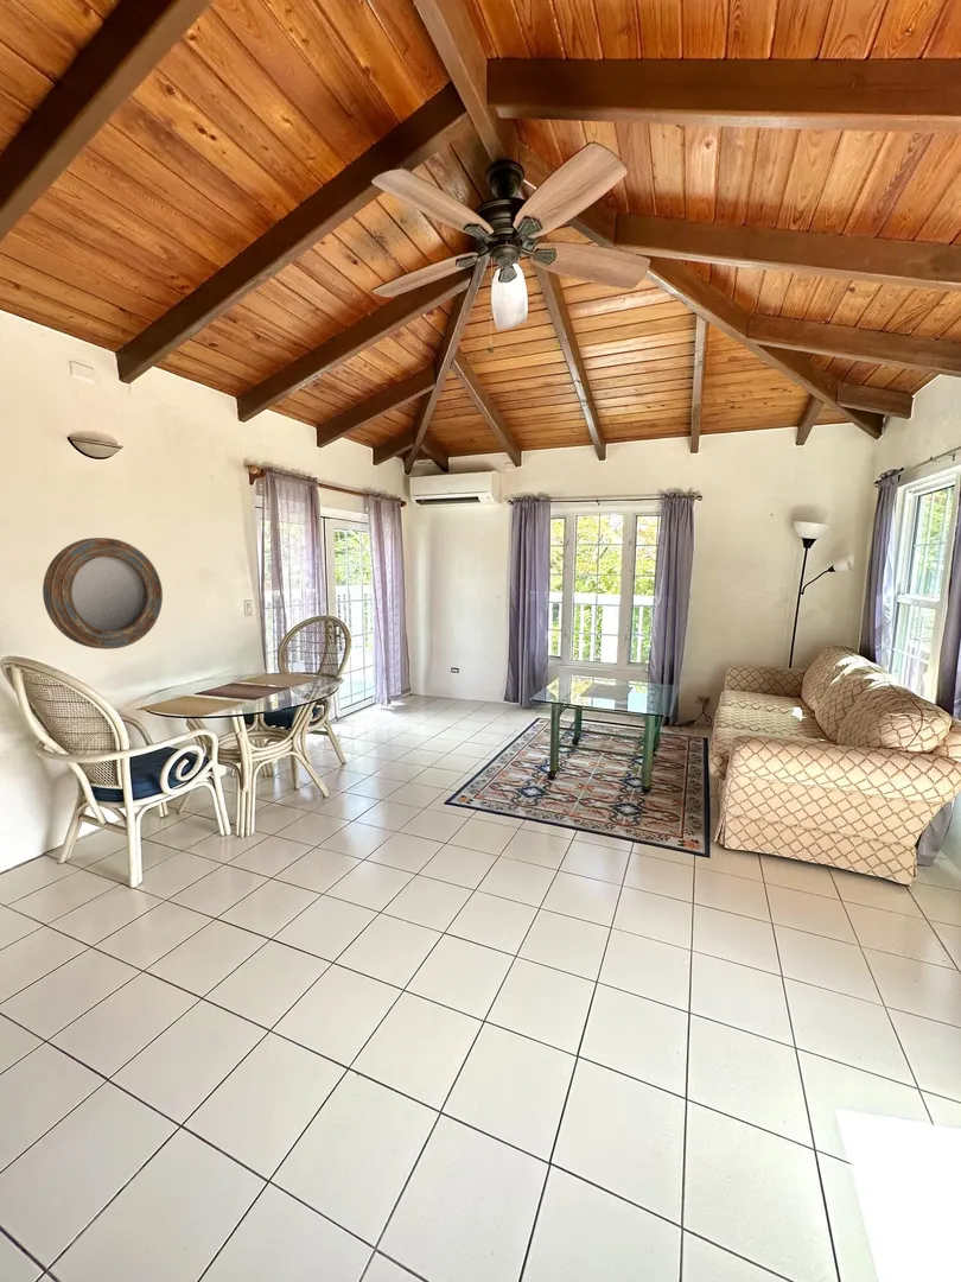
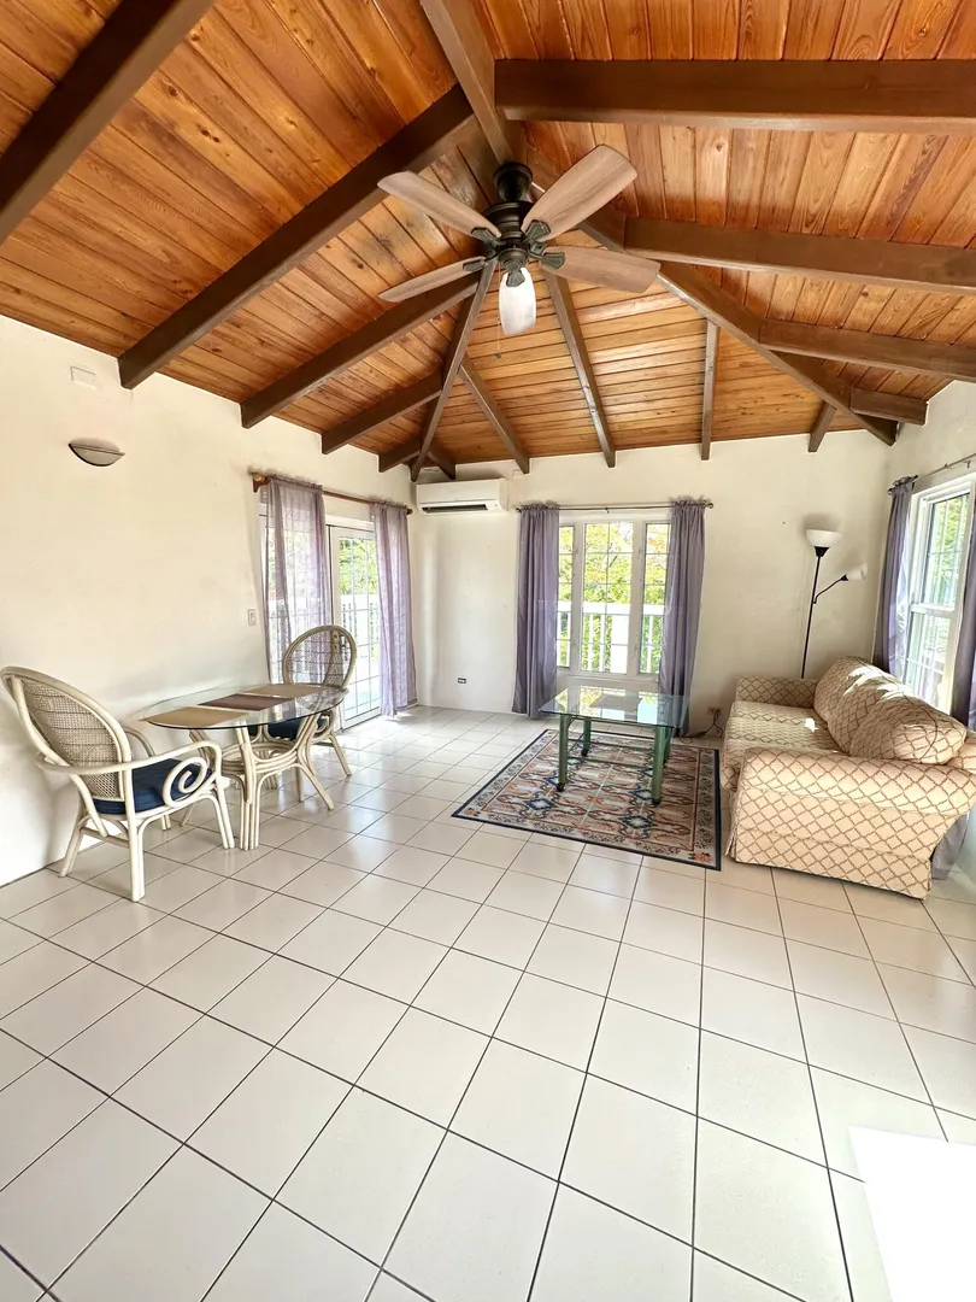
- home mirror (108, 594)
